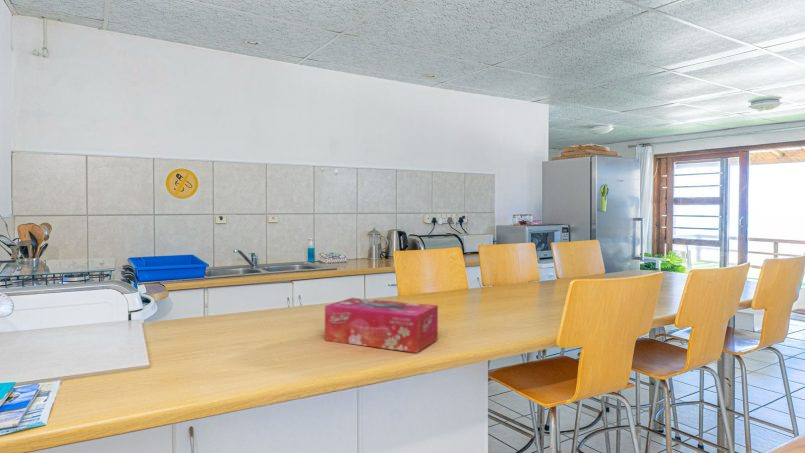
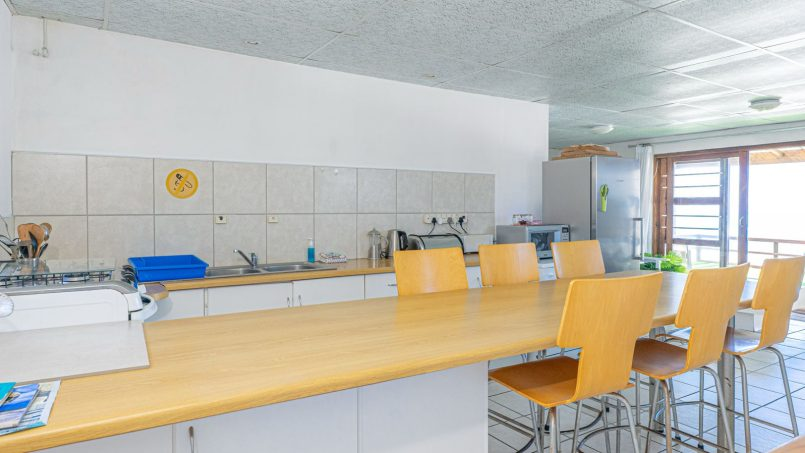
- tissue box (381, 322)
